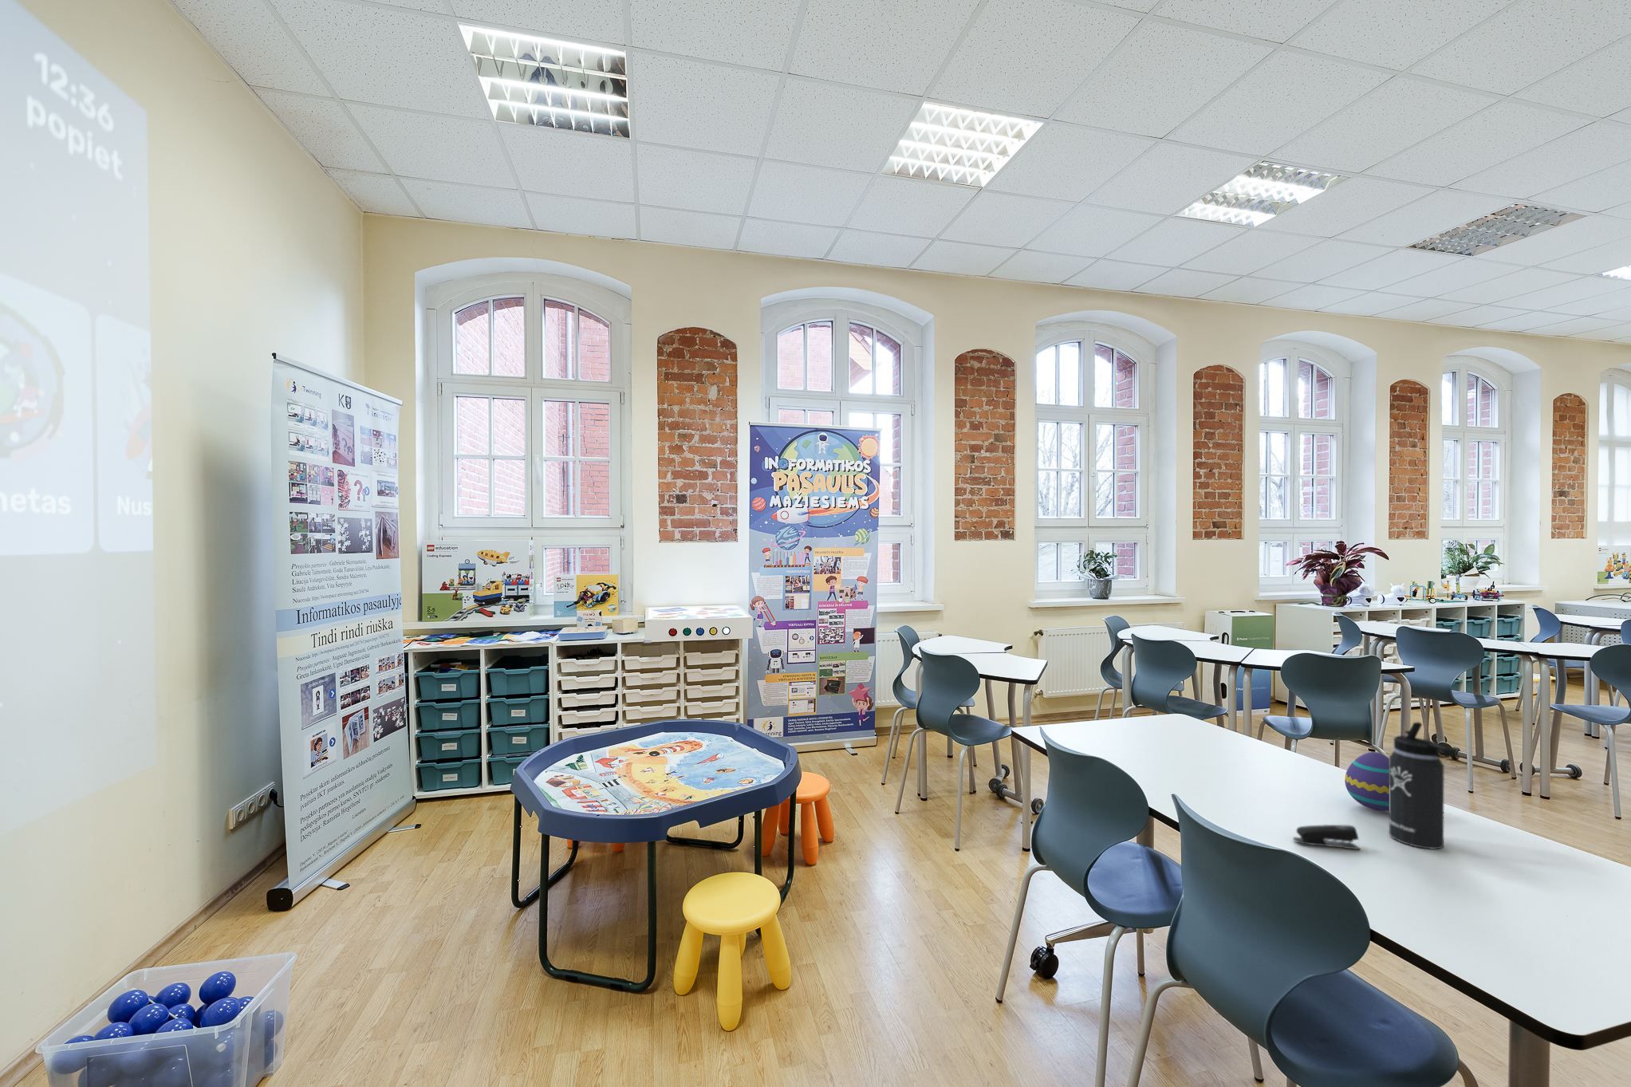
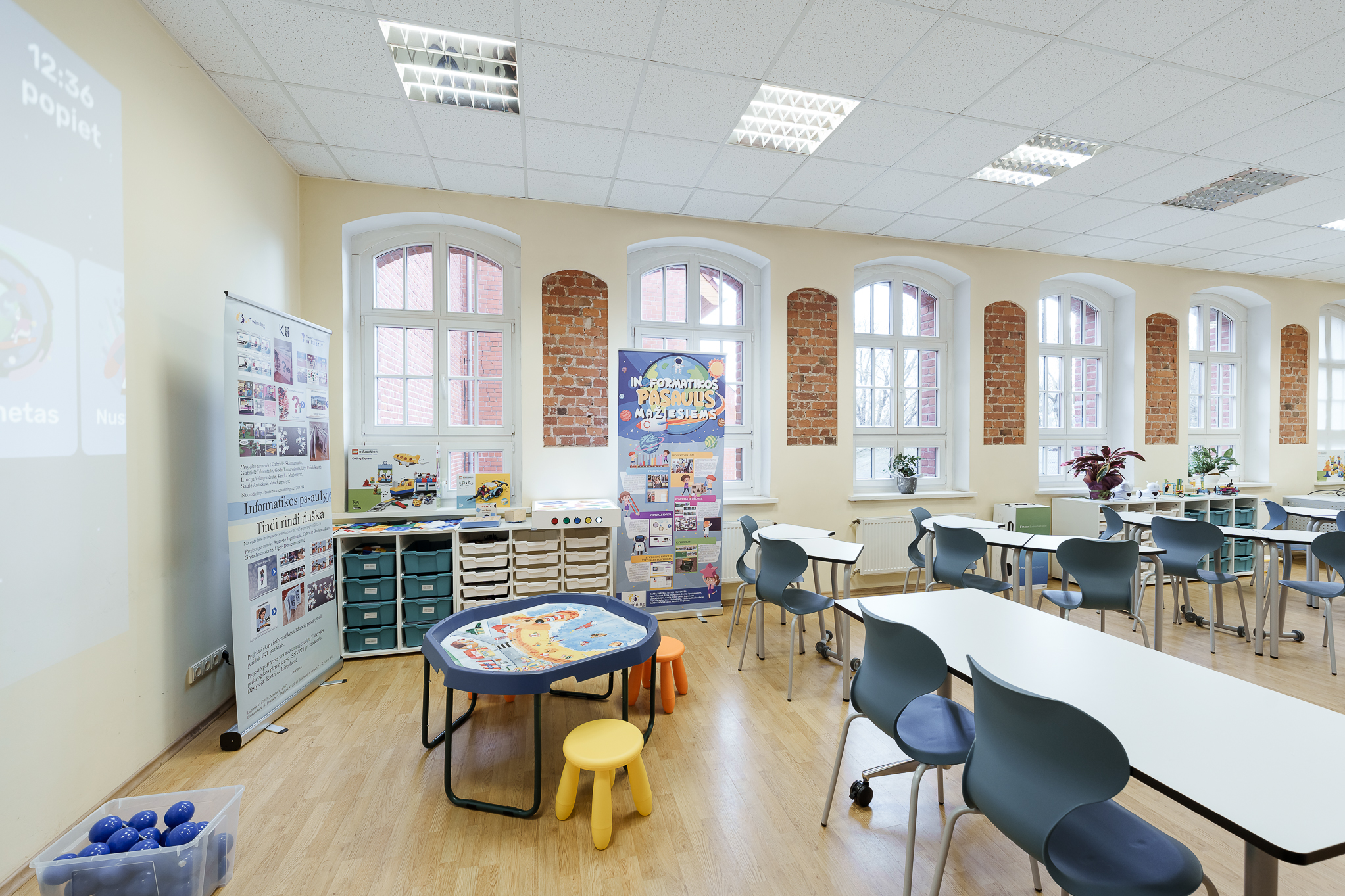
- stapler (1325, 833)
- thermos bottle (1420, 782)
- decorative egg (1376, 780)
